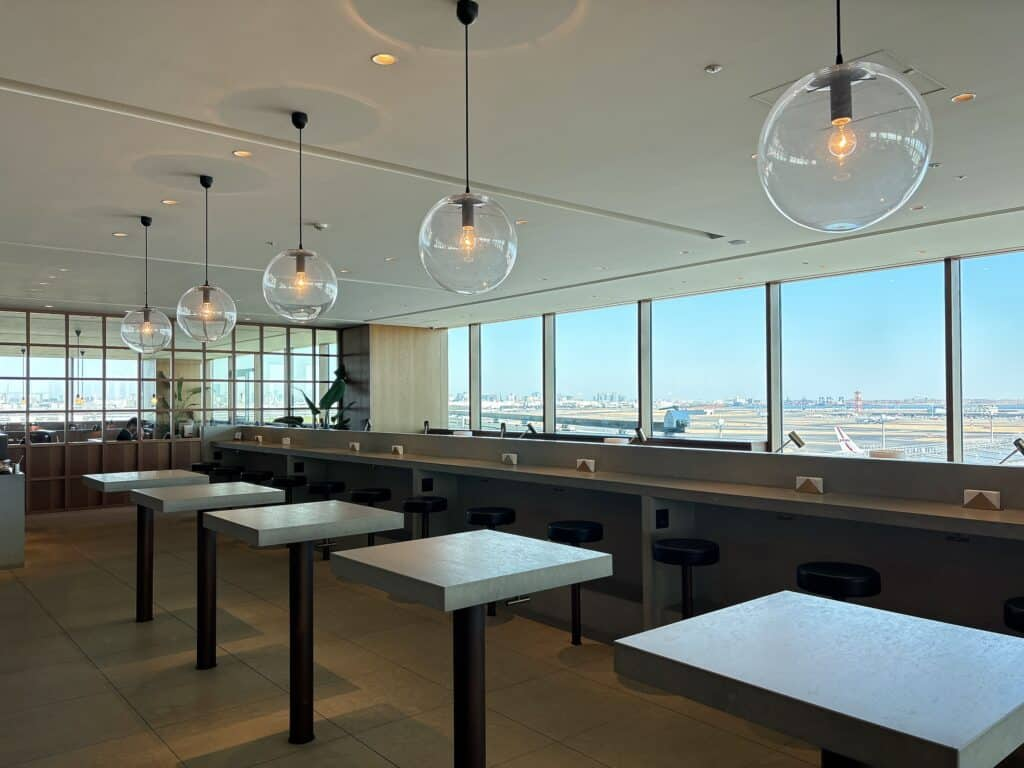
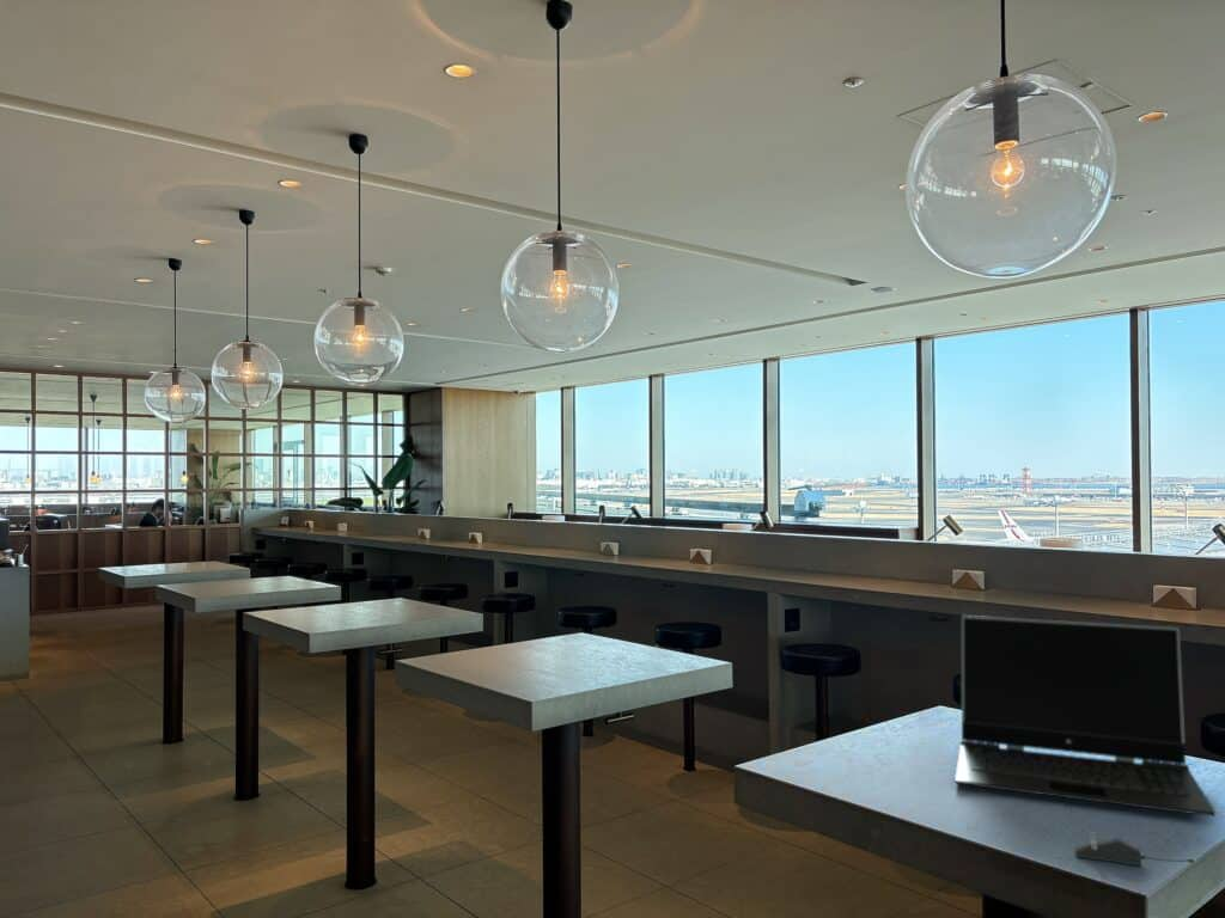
+ laptop computer (1071, 705)
+ computer mouse (1133, 852)
